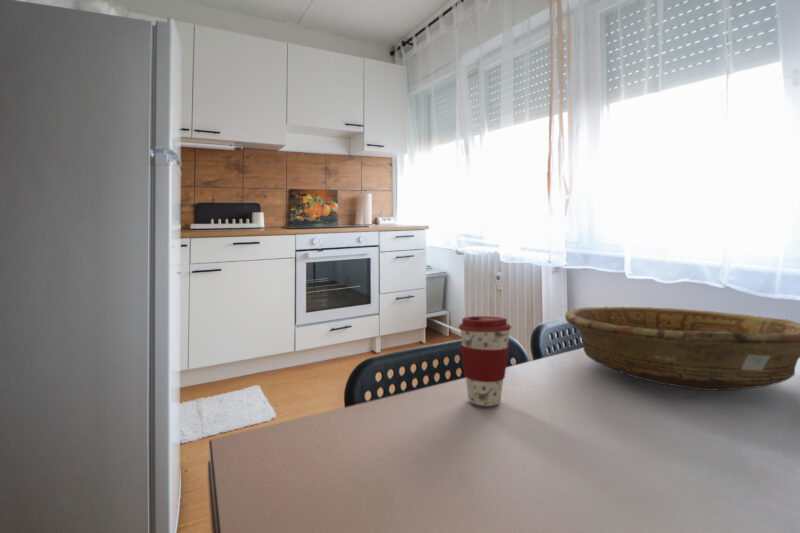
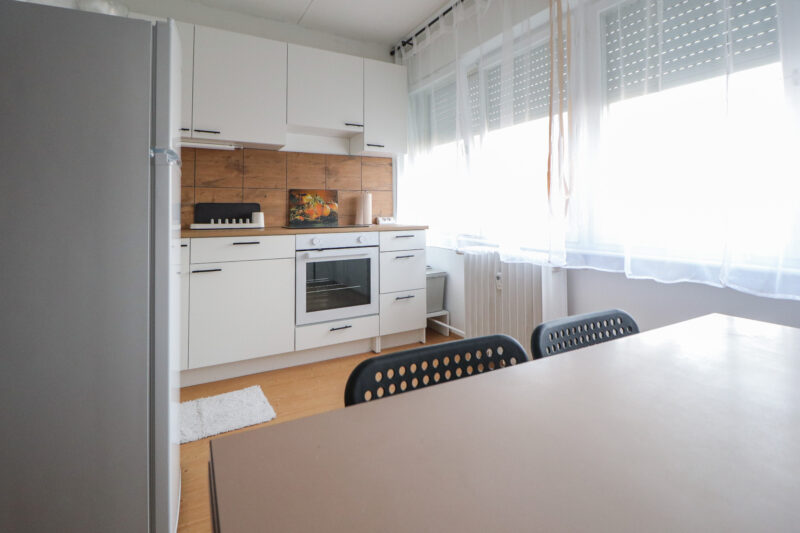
- coffee cup (484, 359)
- ceramic bowl (676, 345)
